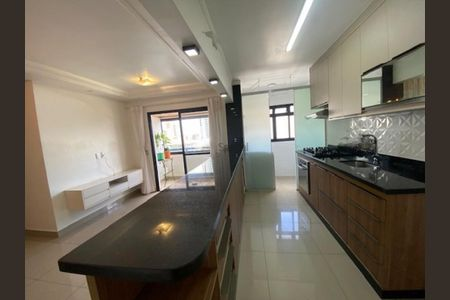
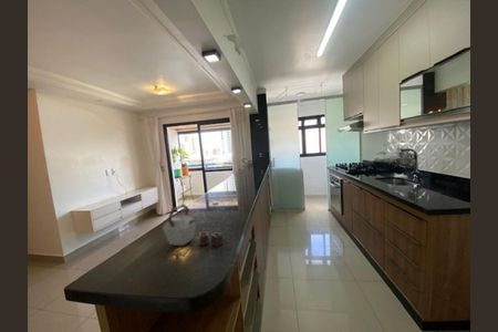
+ kettle (193, 225)
